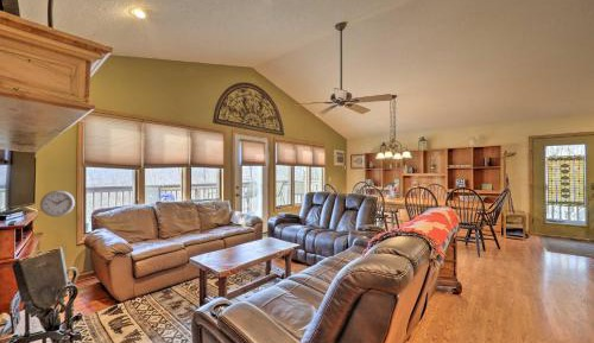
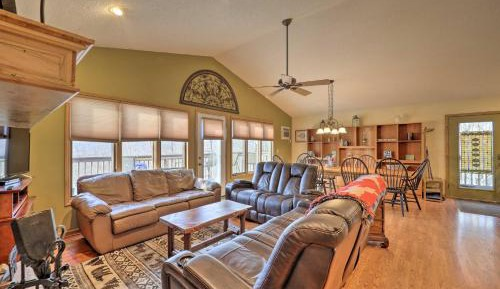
- wall clock (57, 203)
